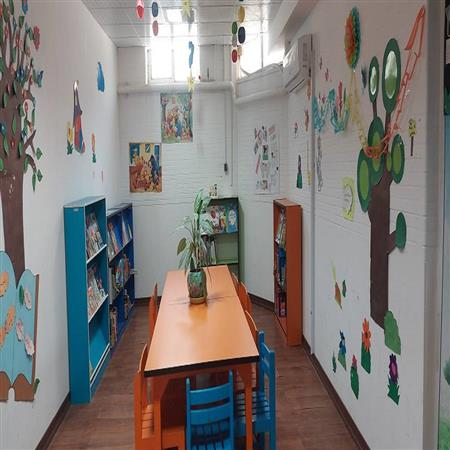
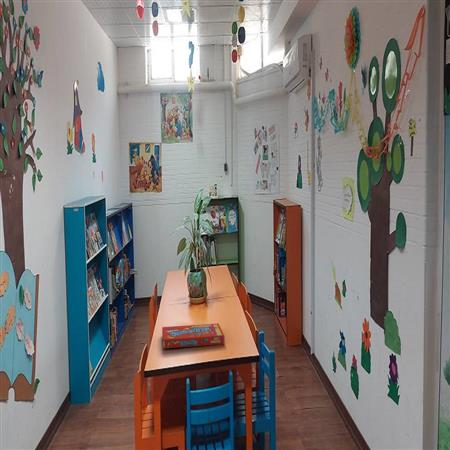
+ snack box (192, 335)
